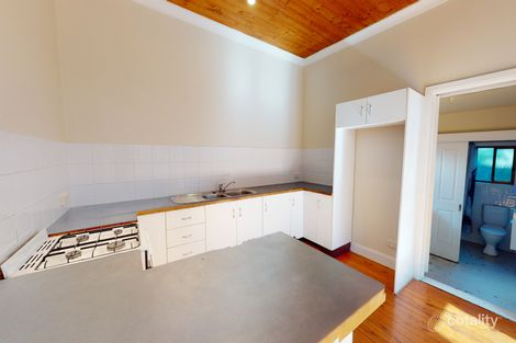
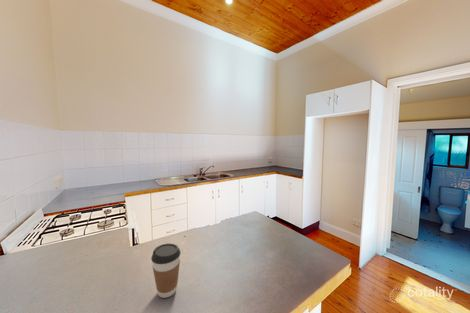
+ coffee cup (166, 270)
